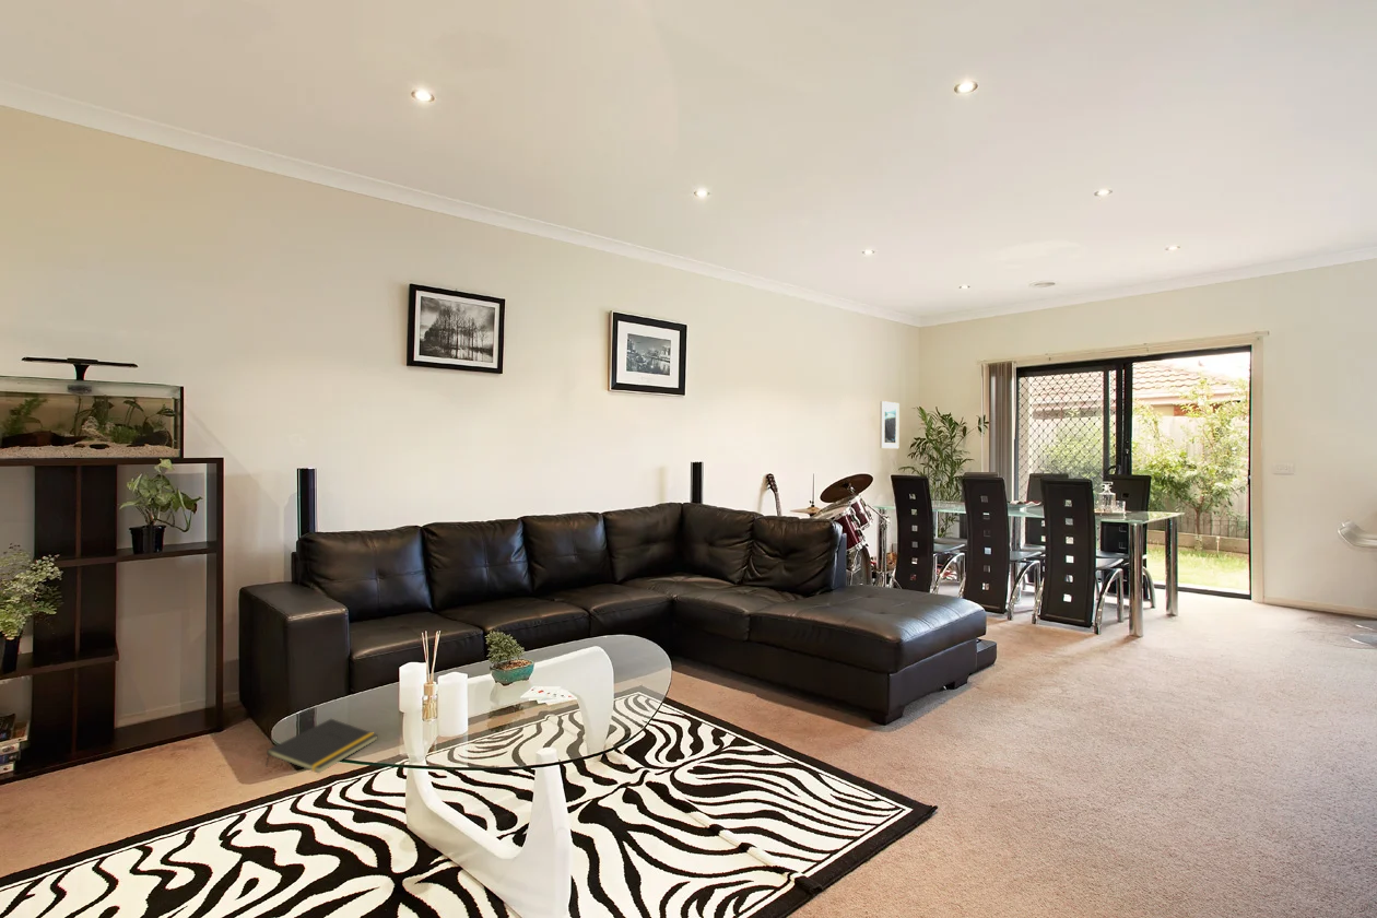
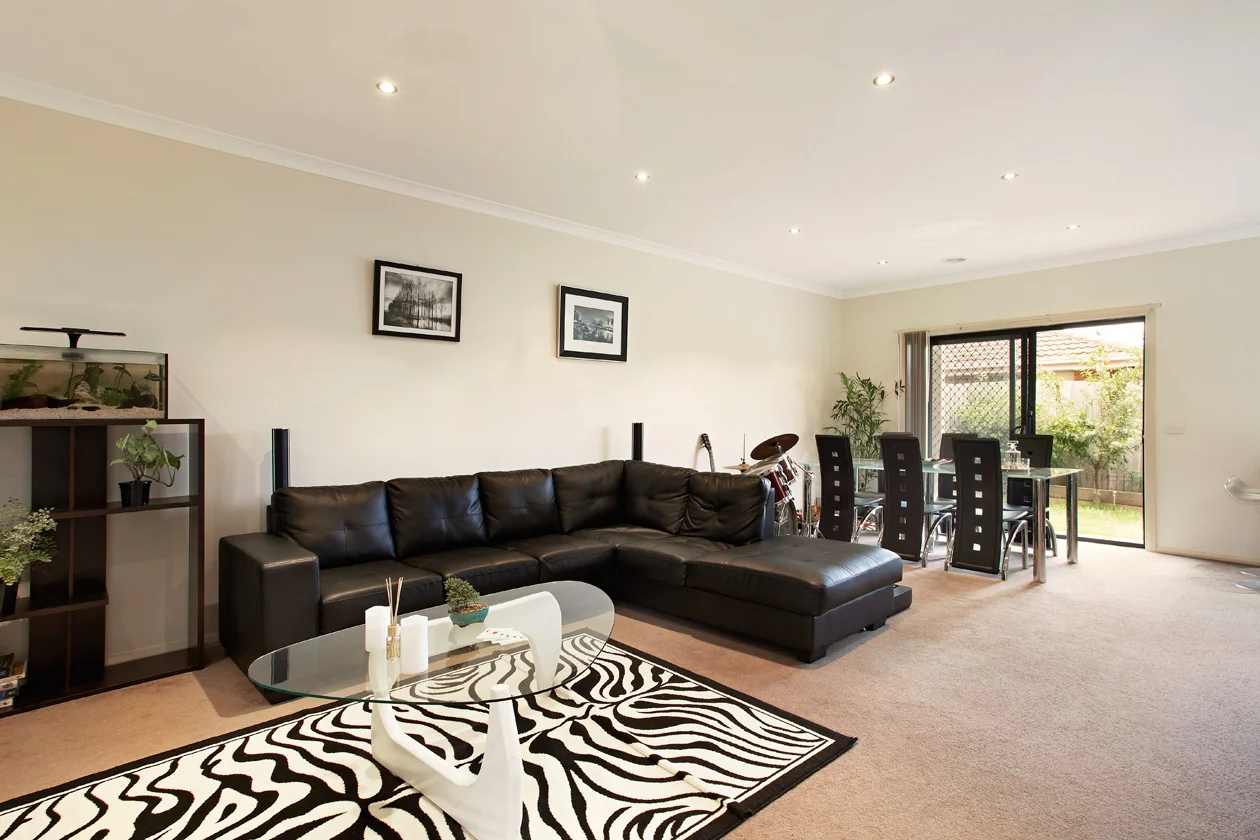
- notepad (325, 743)
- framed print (890, 425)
